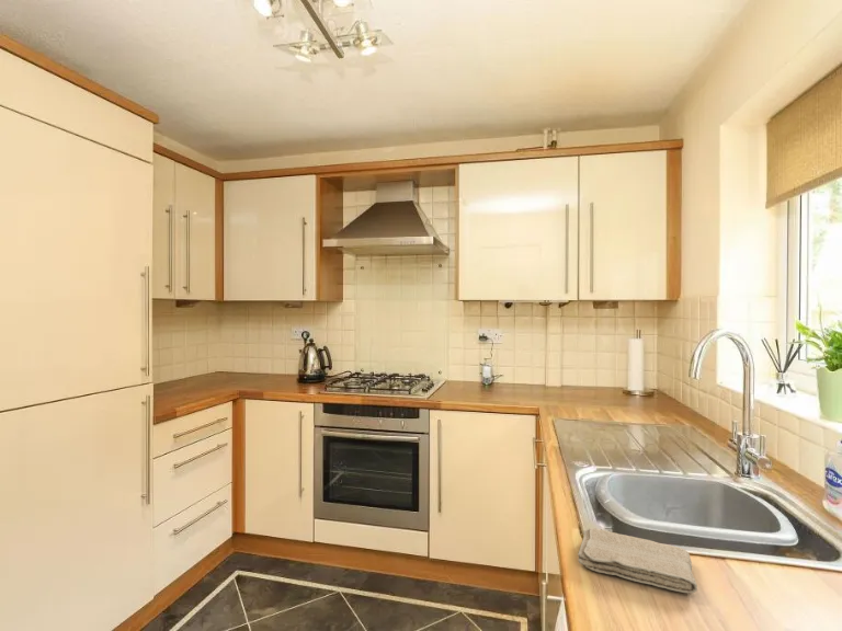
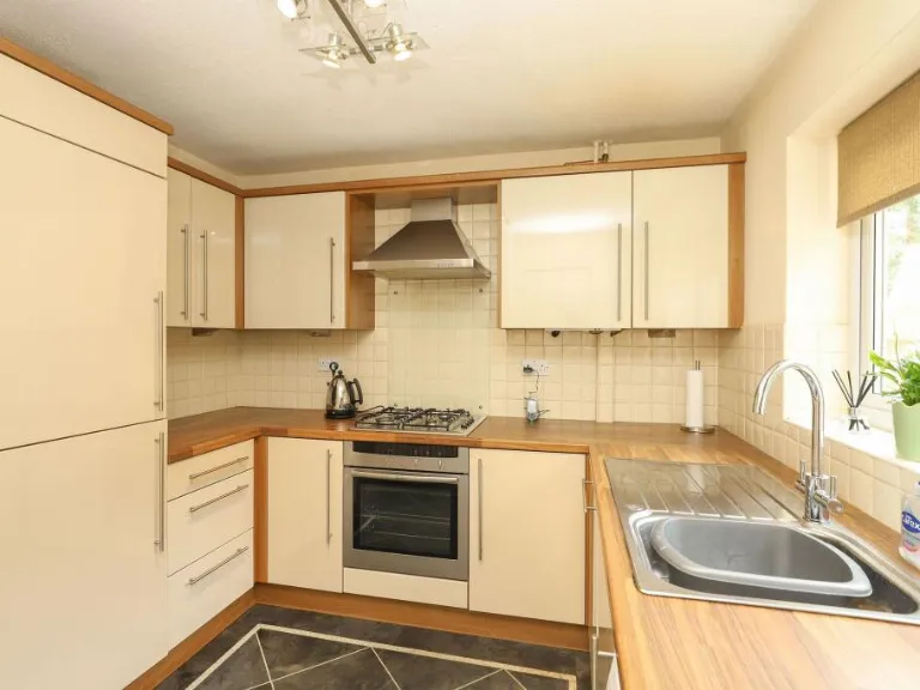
- washcloth (634, 555)
